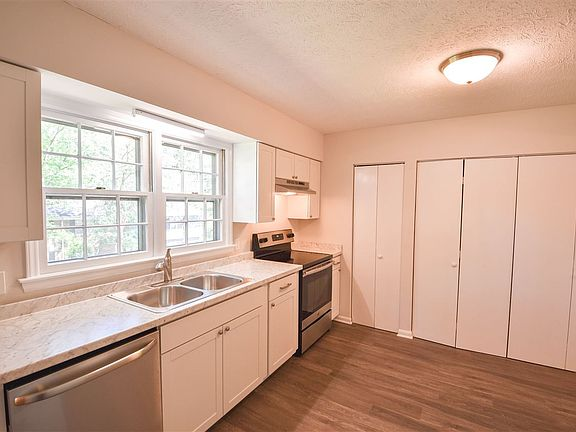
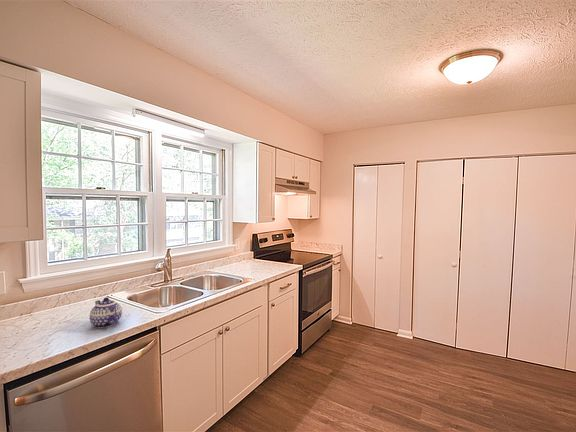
+ teapot (106, 310)
